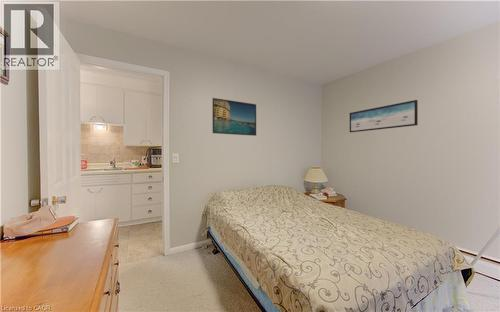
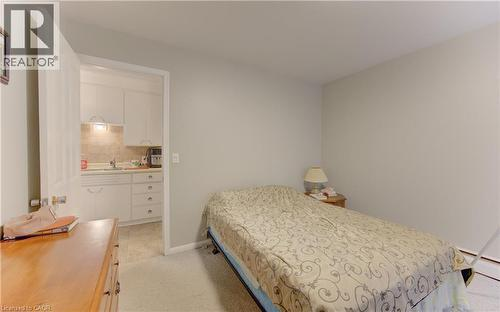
- wall art (379, 118)
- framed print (235, 117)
